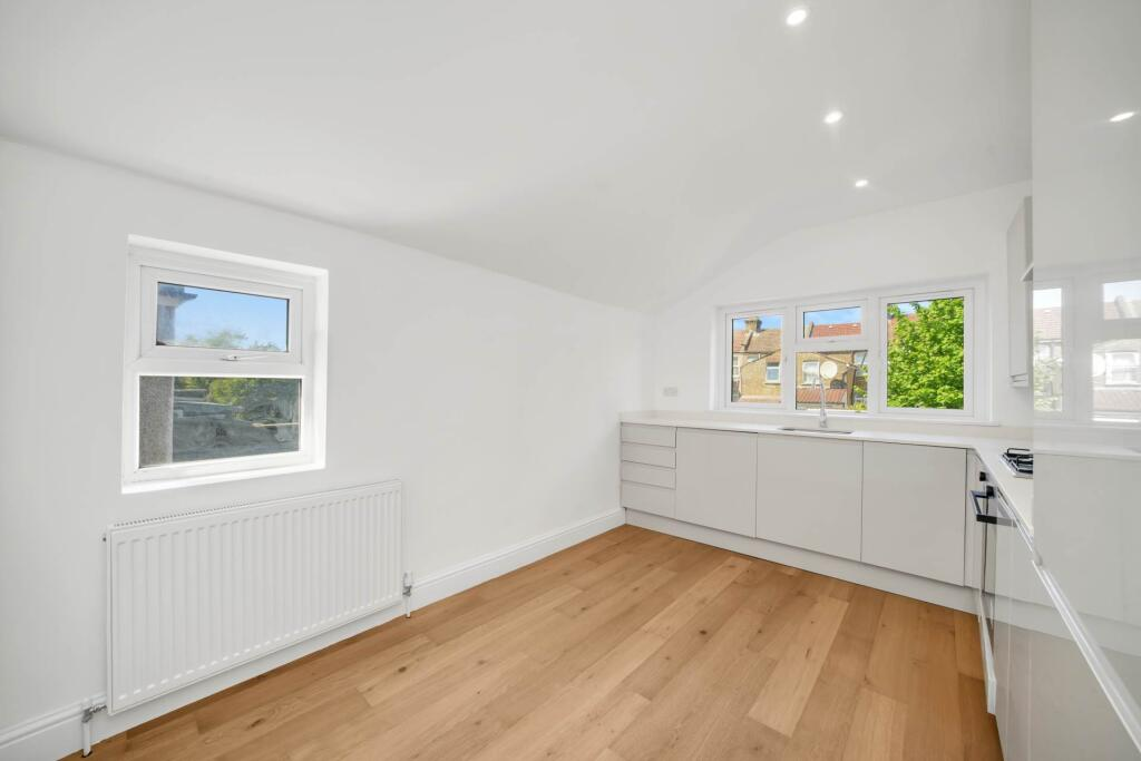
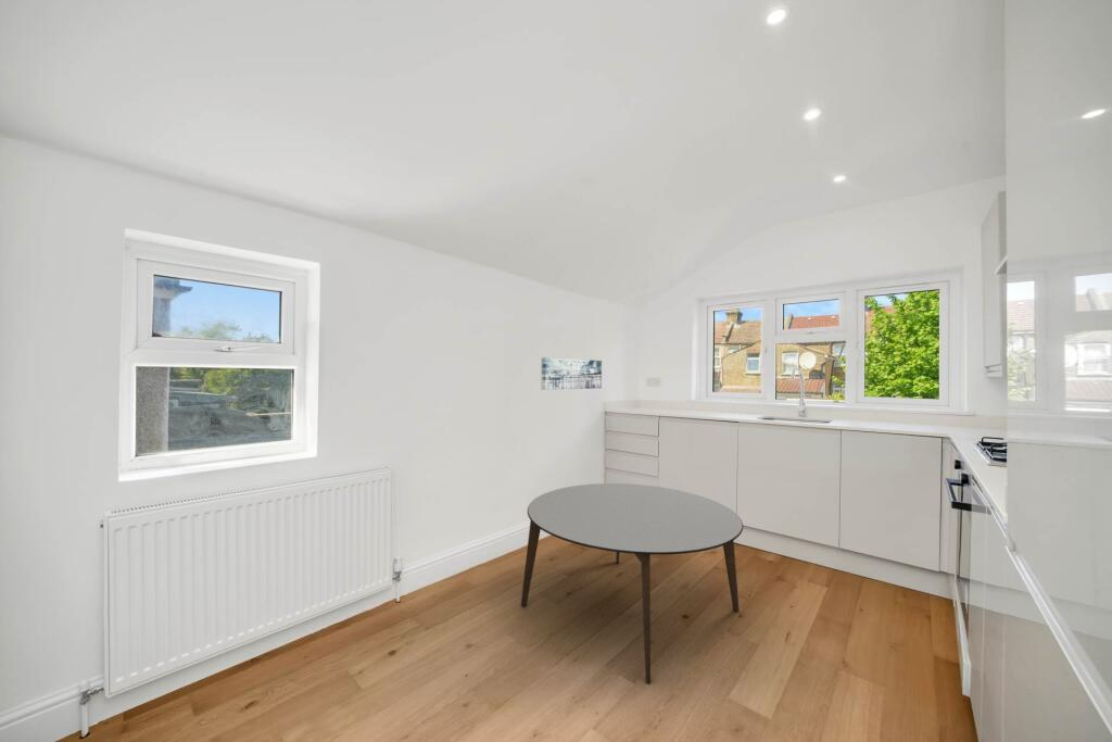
+ wall art (573, 374)
+ dining table (632, 553)
